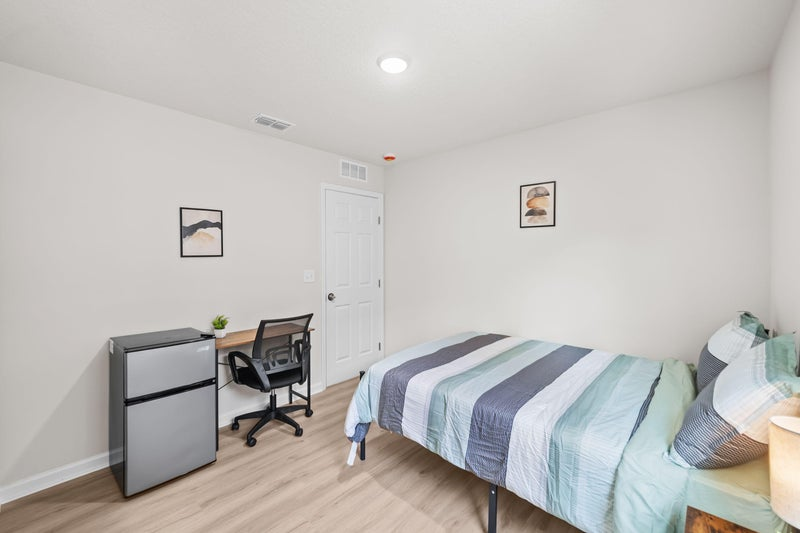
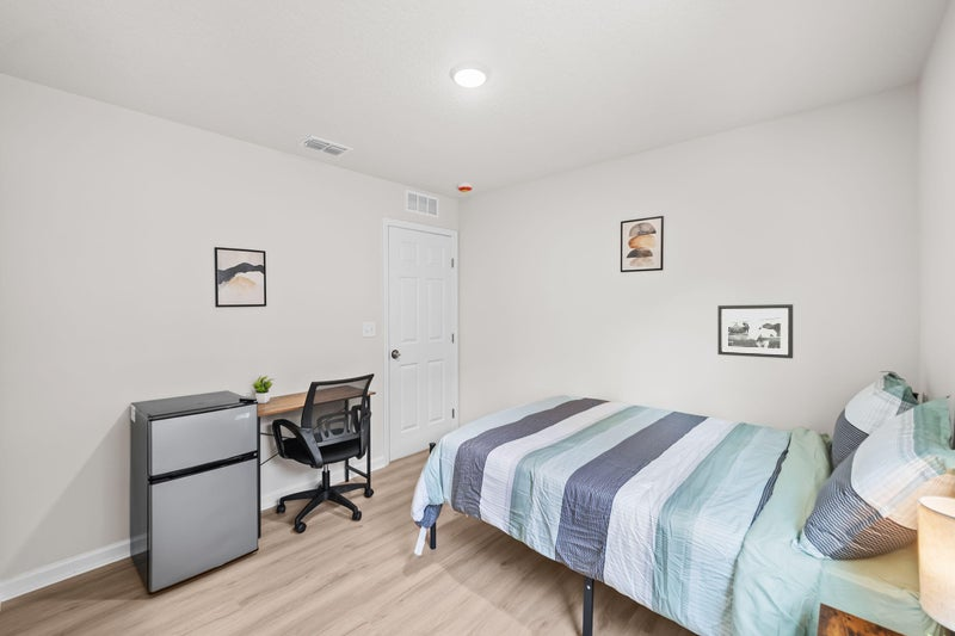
+ picture frame (753, 331)
